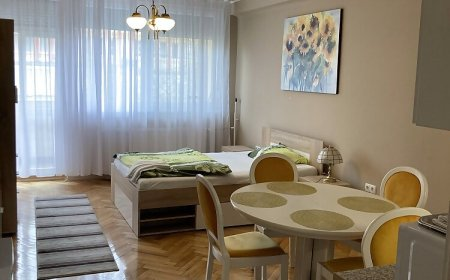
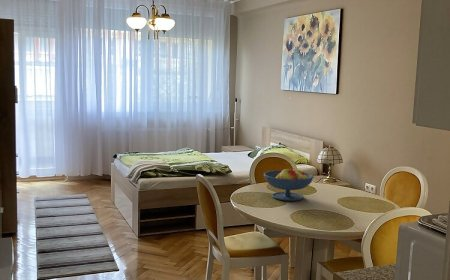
+ fruit bowl (288, 182)
